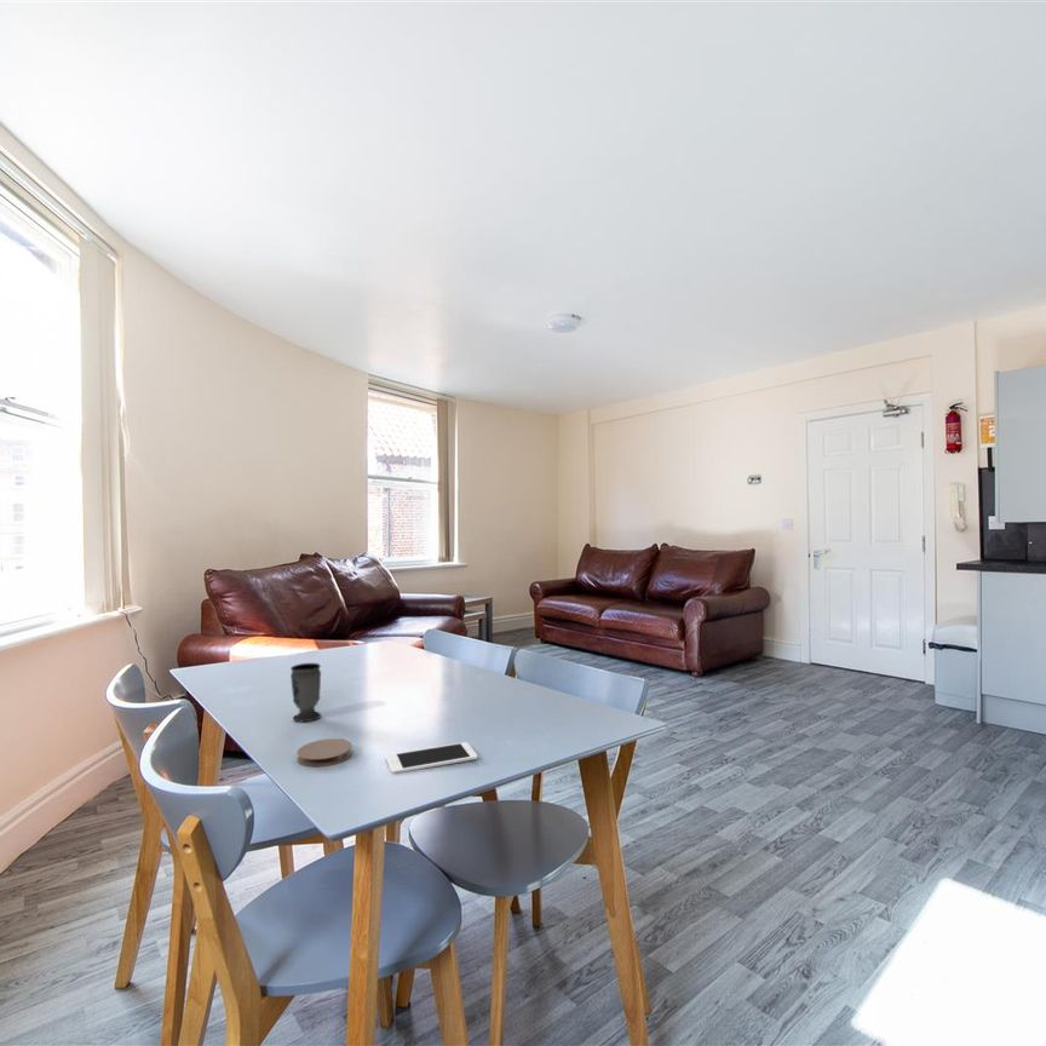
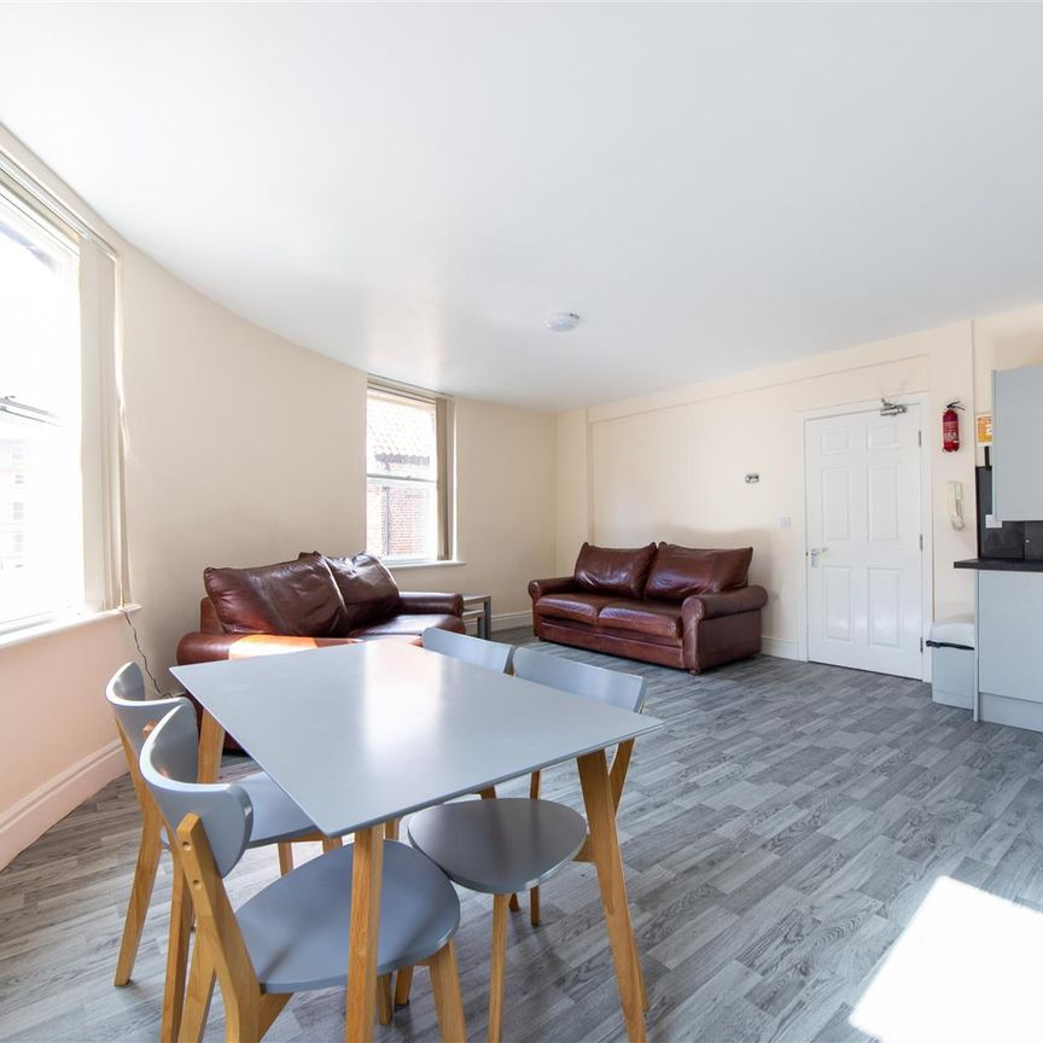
- cell phone (431, 757)
- coaster (324, 752)
- cup (306, 691)
